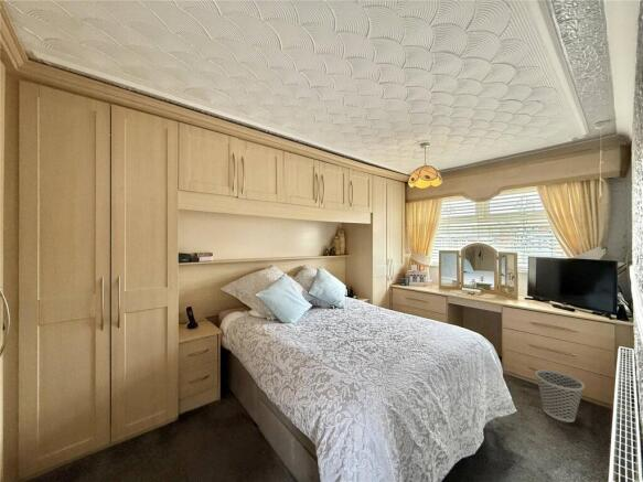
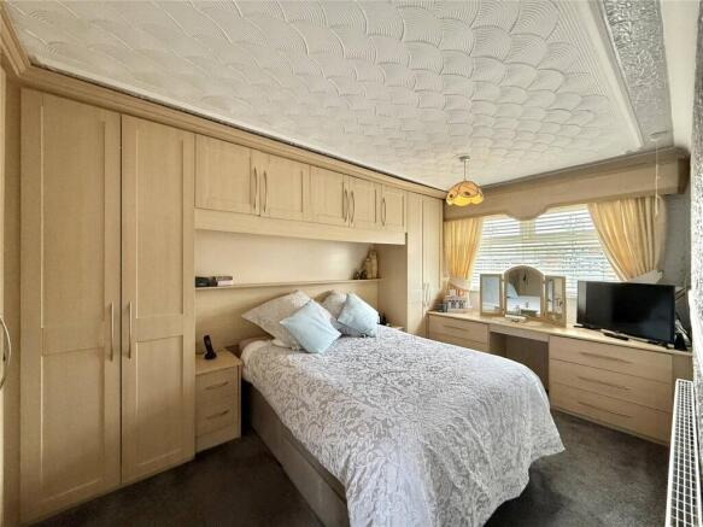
- wastebasket (558, 396)
